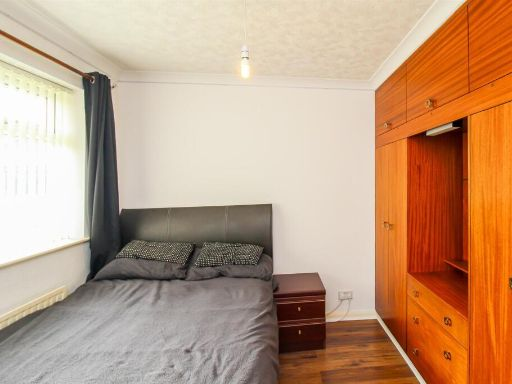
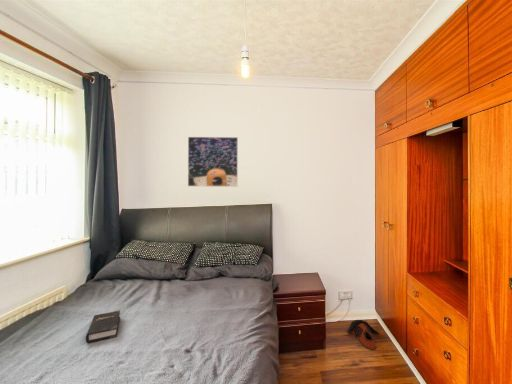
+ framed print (213, 161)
+ bag (364, 331)
+ hardback book (104, 325)
